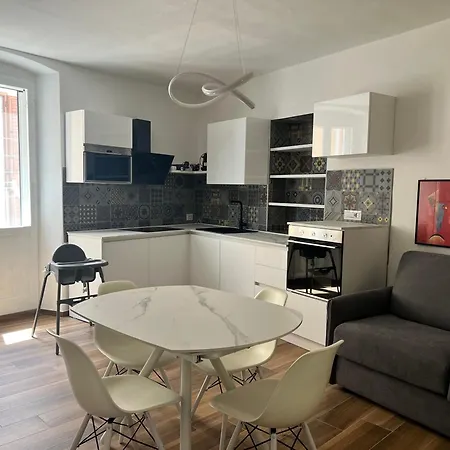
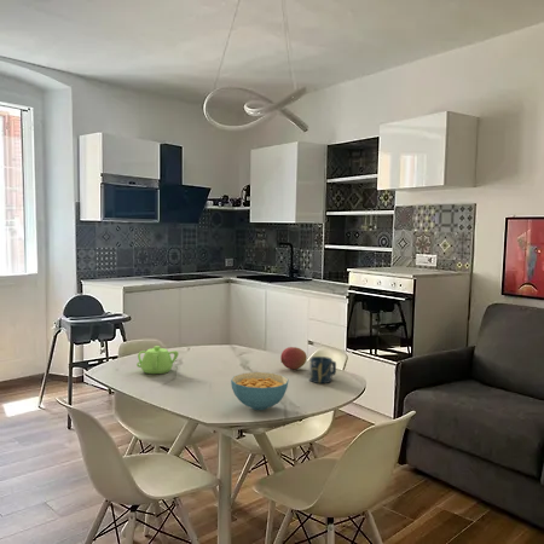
+ fruit (293, 358)
+ teapot (157, 358)
+ cereal bowl (259, 393)
+ cup (323, 369)
